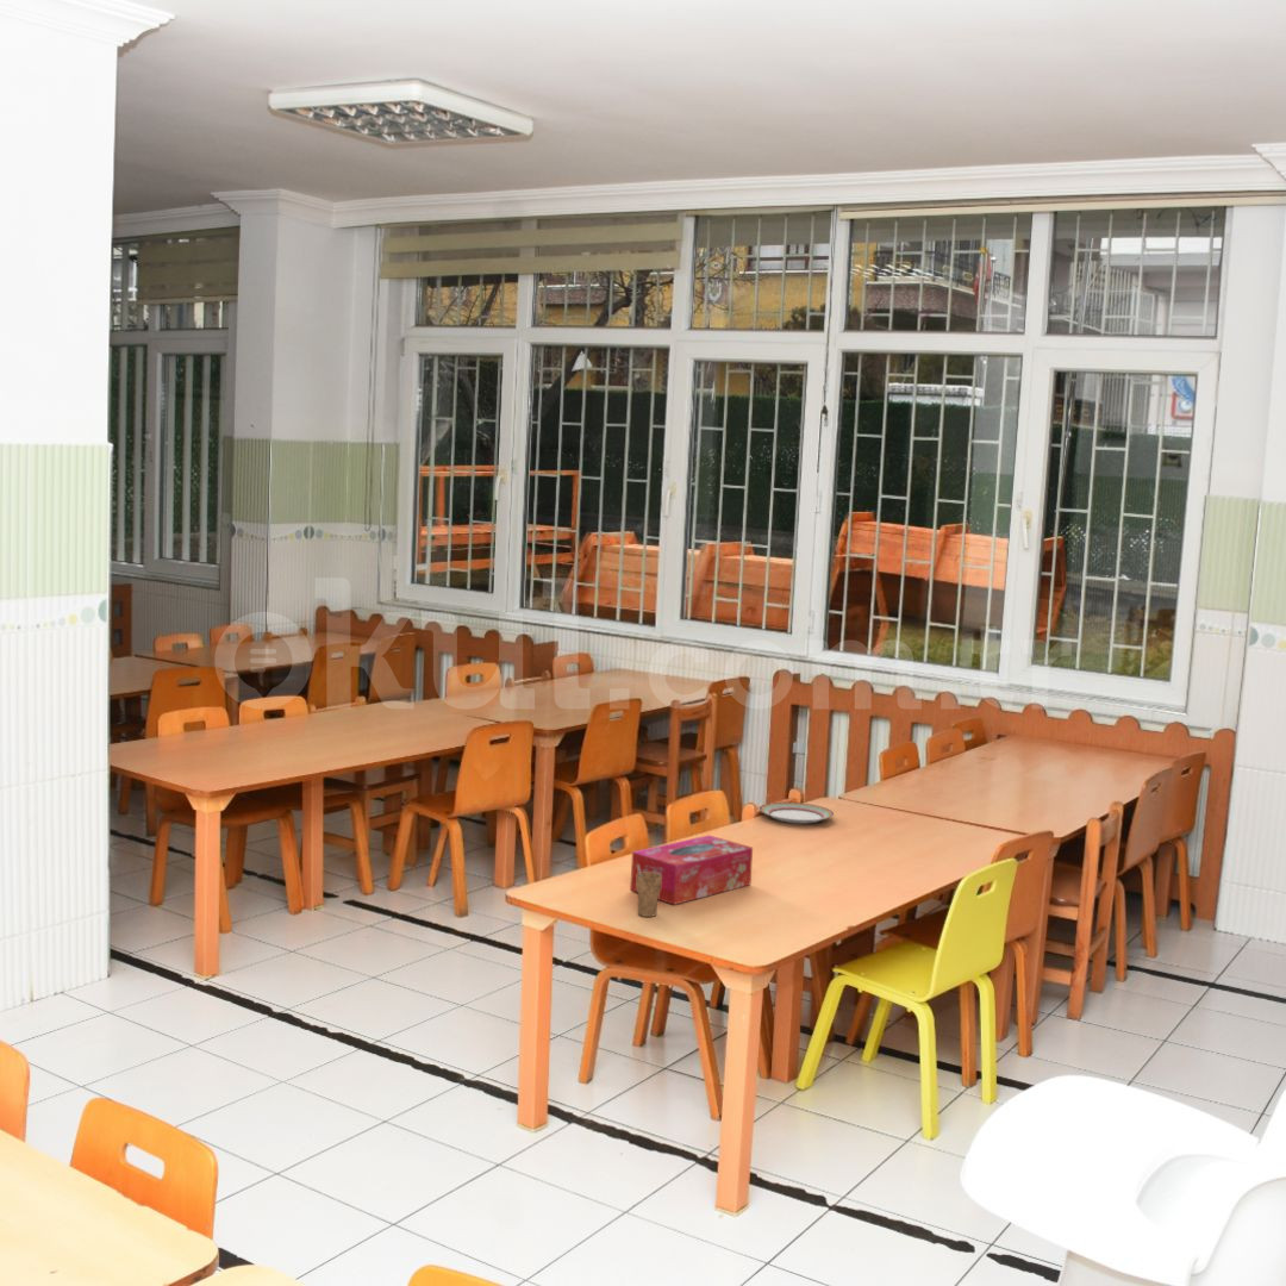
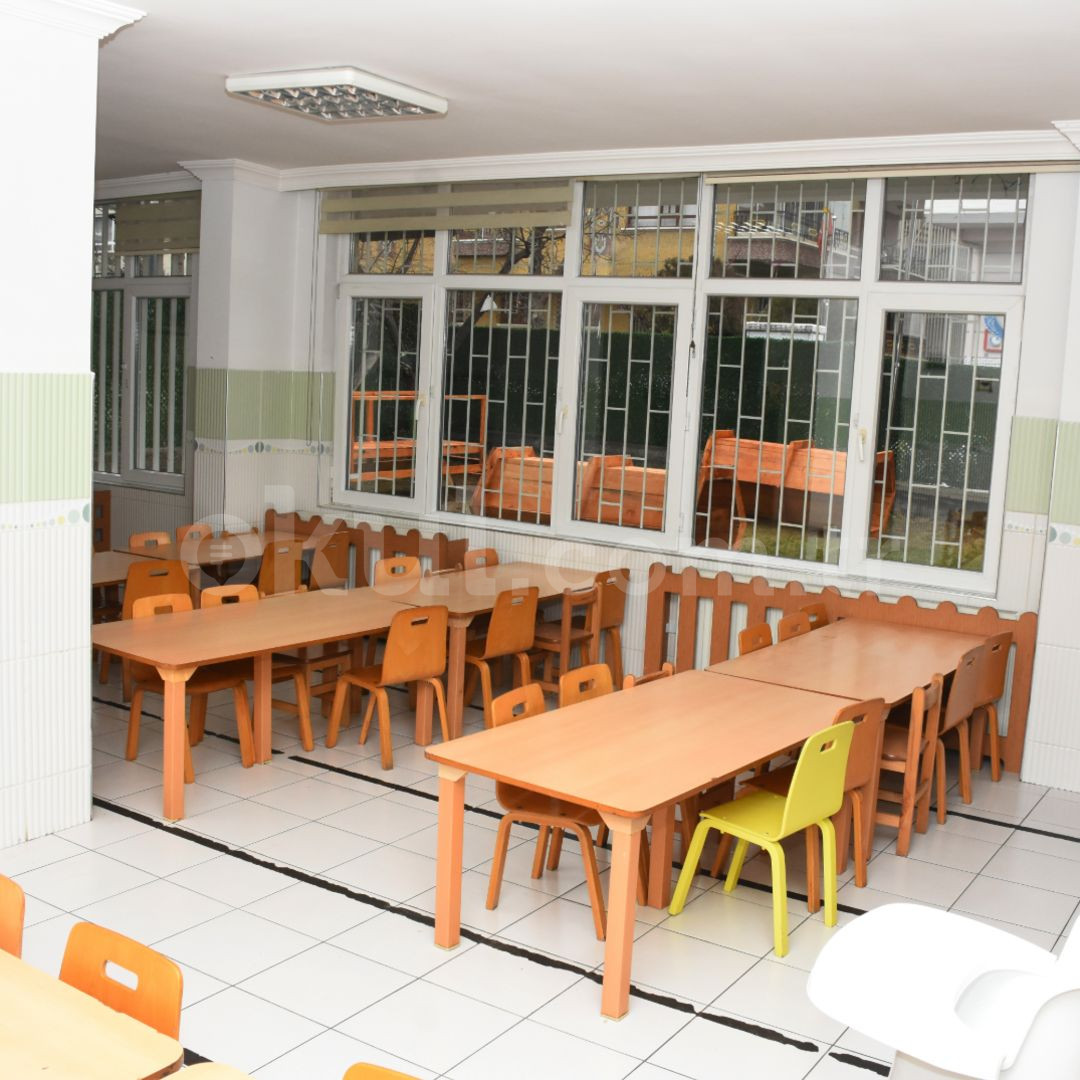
- tissue box (692, 868)
- cup (648, 889)
- plate (795, 813)
